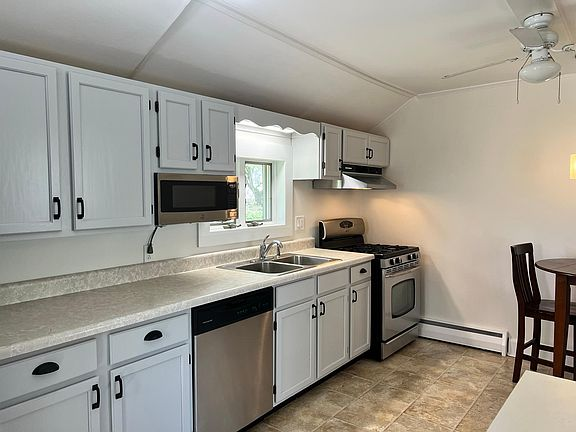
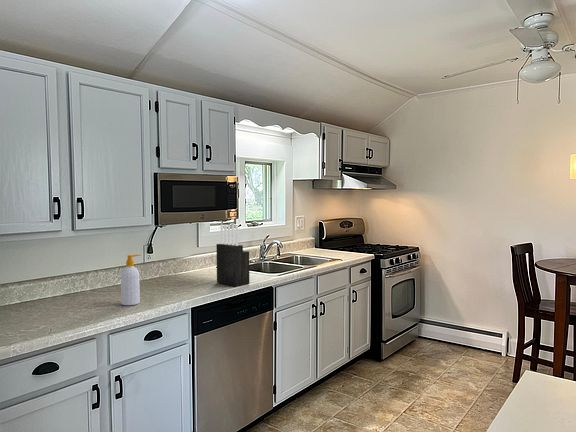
+ knife block (234, 253)
+ soap bottle (131, 279)
